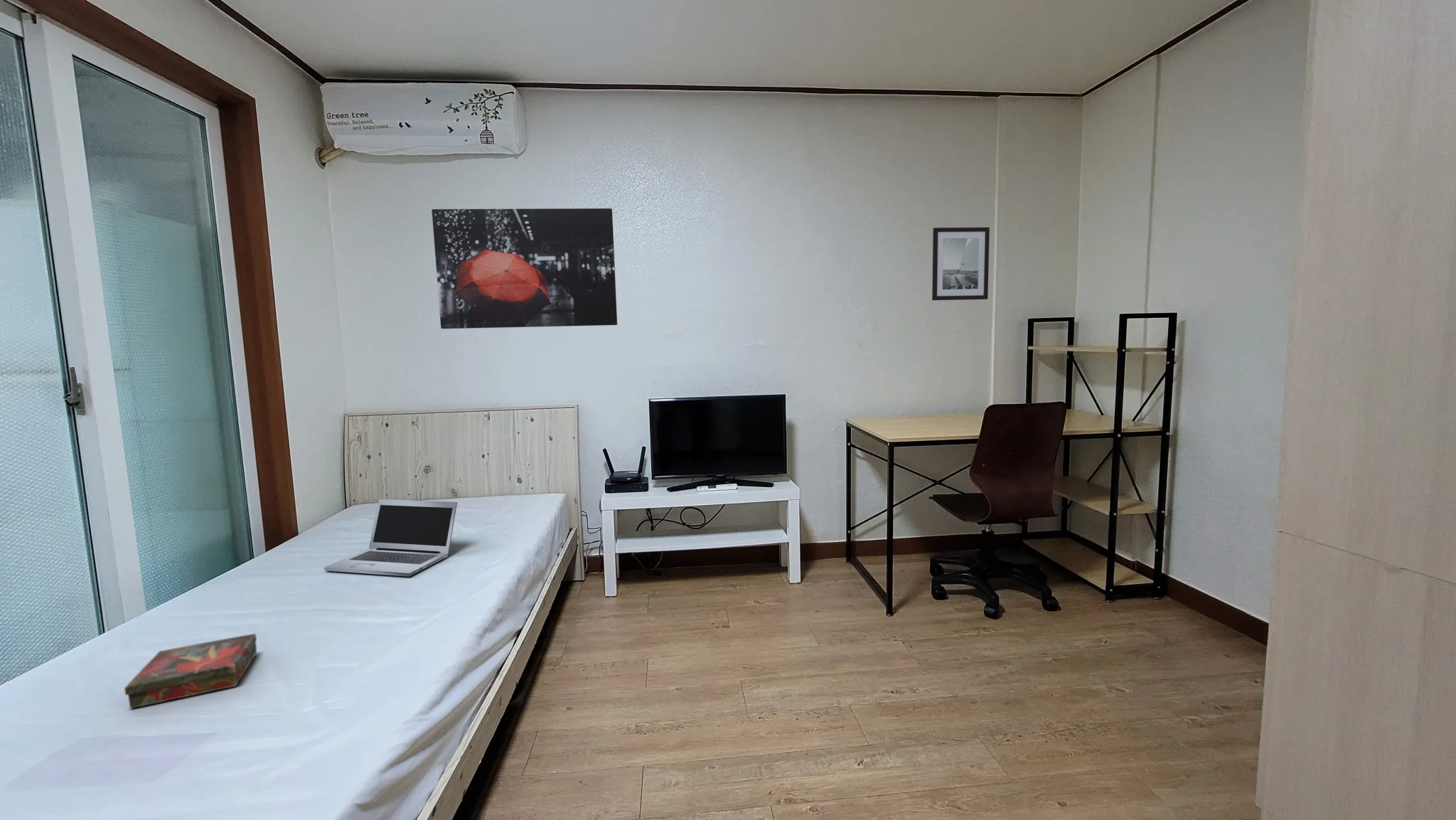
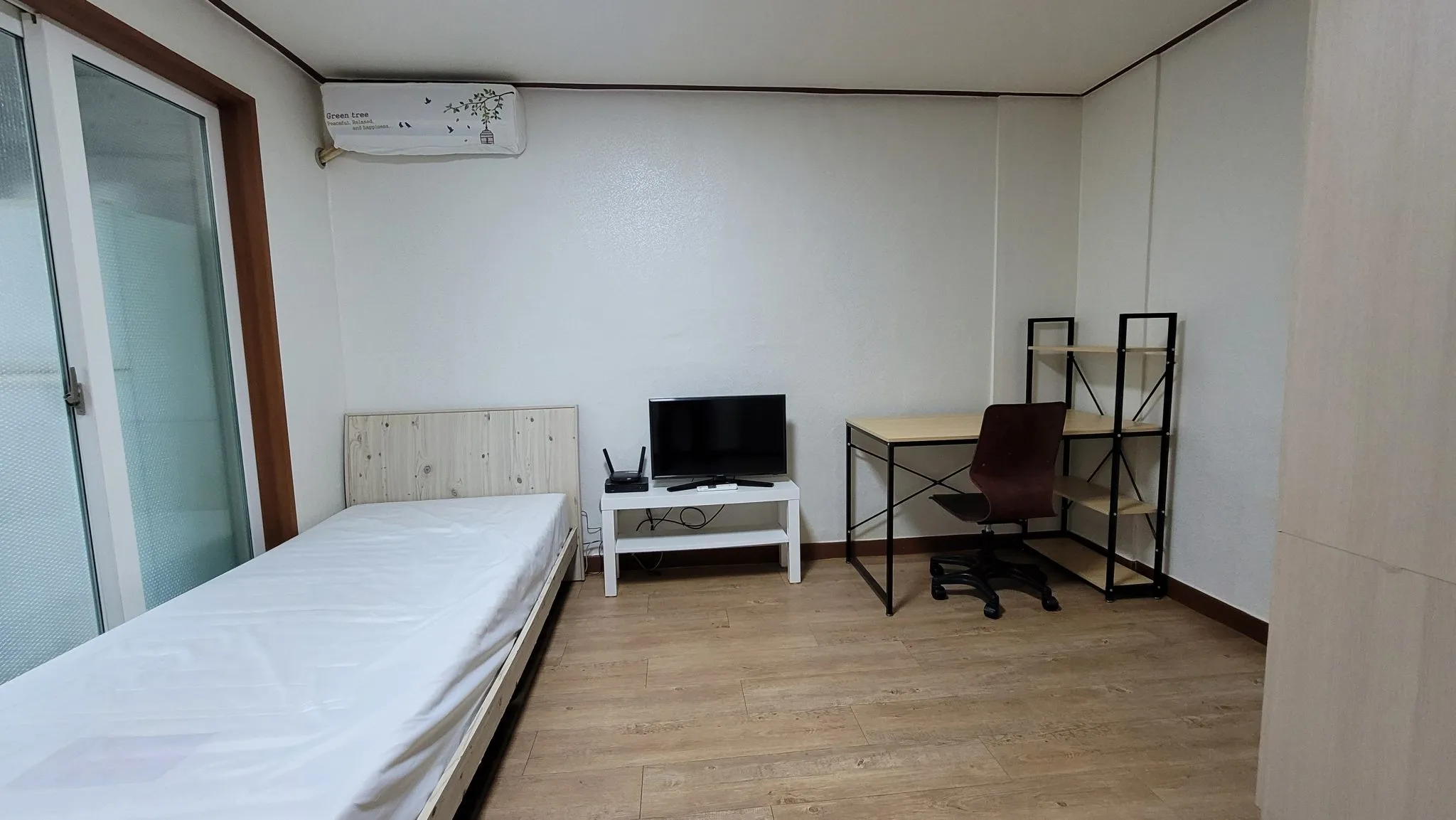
- laptop (393, 536)
- wall art (527, 268)
- wall art (960, 264)
- book (196, 669)
